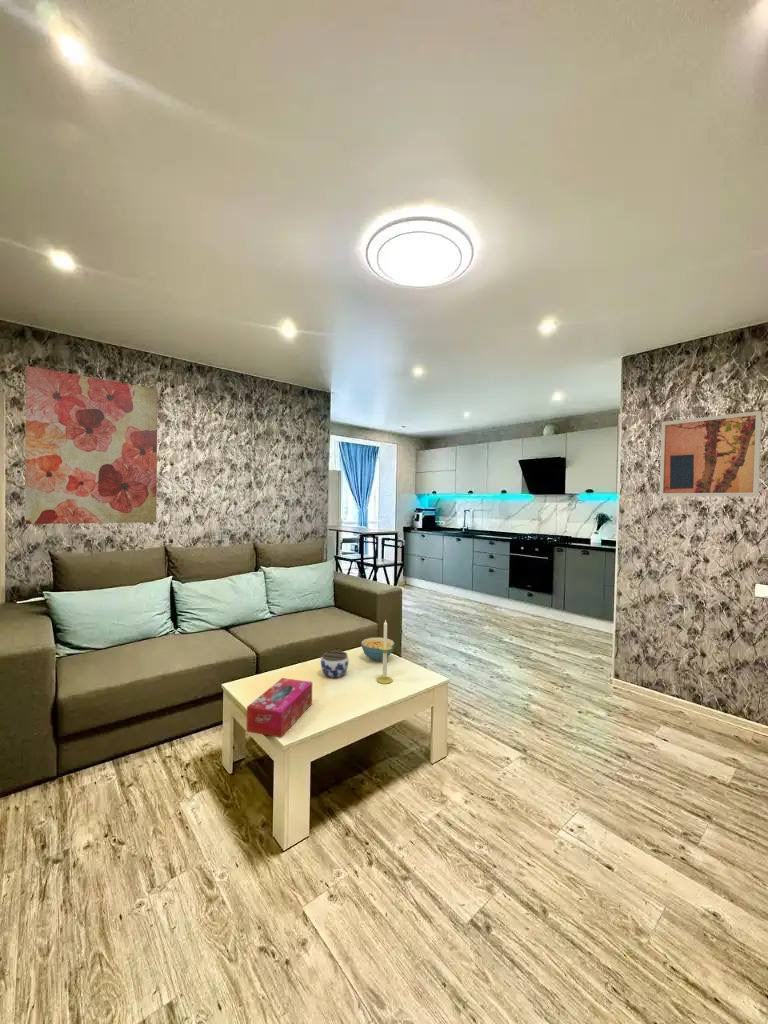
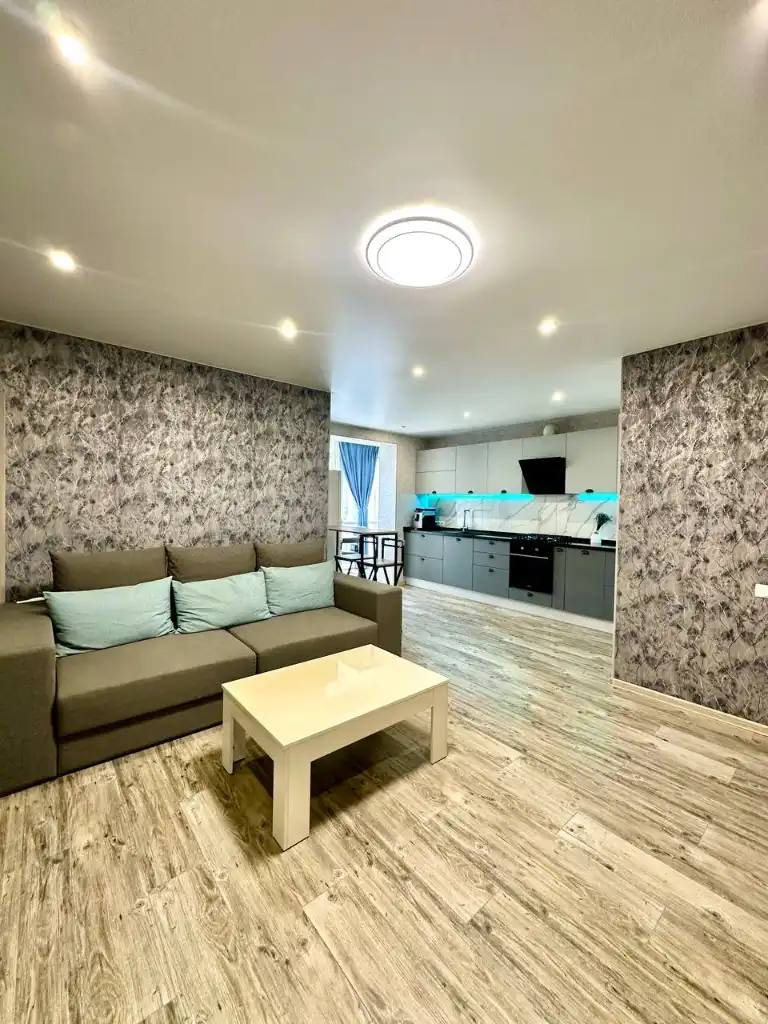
- cereal bowl (377, 650)
- candle (385, 649)
- wall art (707, 456)
- wall art (96, 451)
- jar (334, 664)
- tissue box (281, 705)
